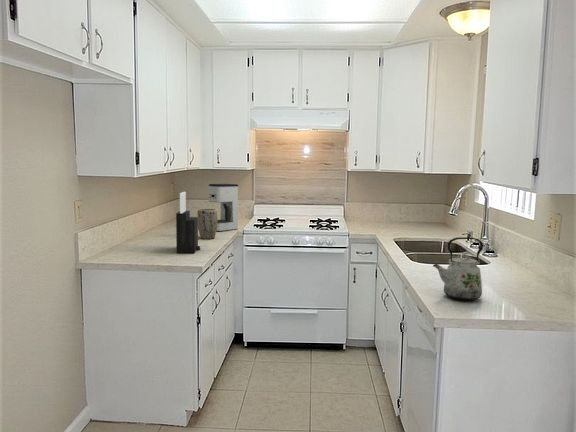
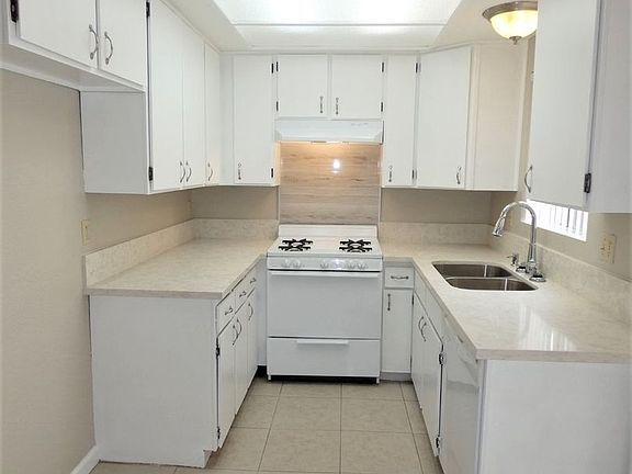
- knife block (189, 221)
- coffee maker (222, 207)
- plant pot (207, 223)
- kettle (457, 267)
